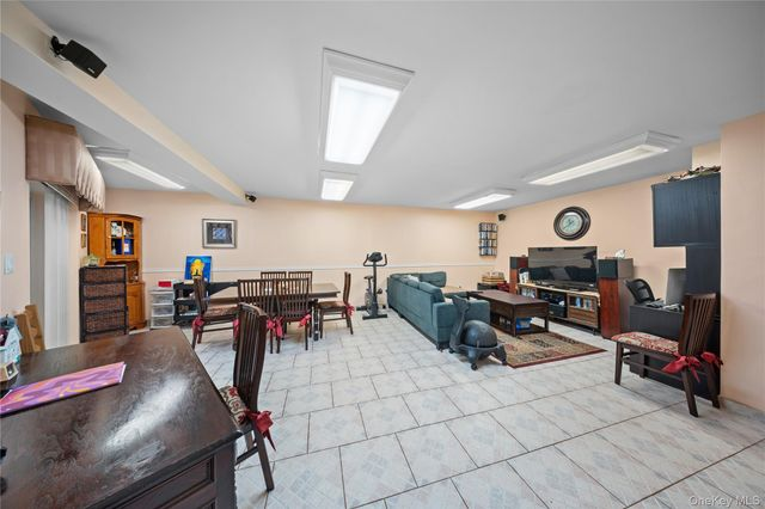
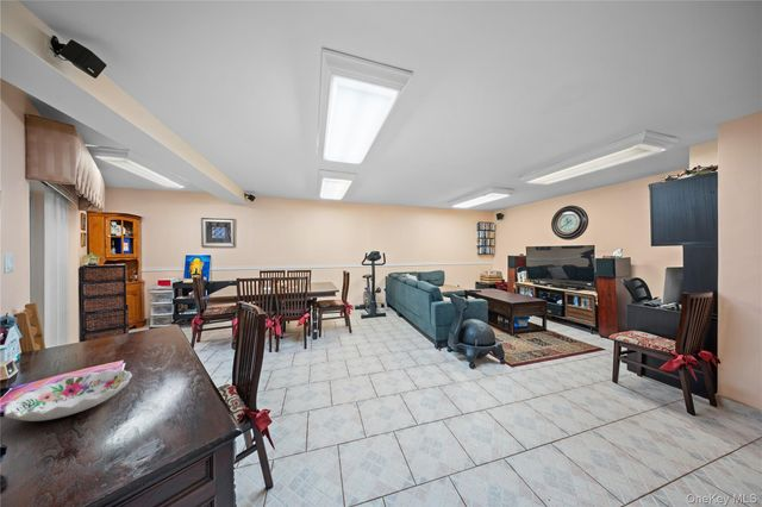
+ decorative bowl (75, 396)
